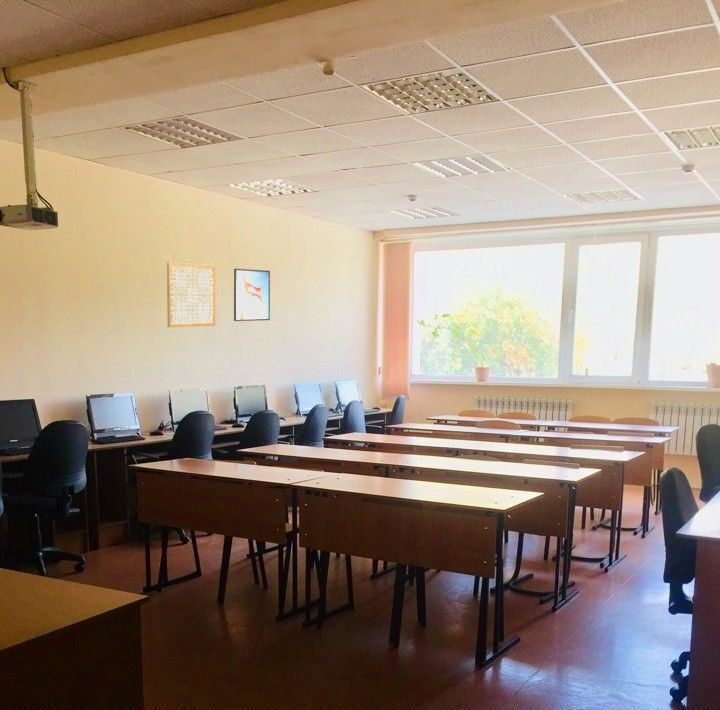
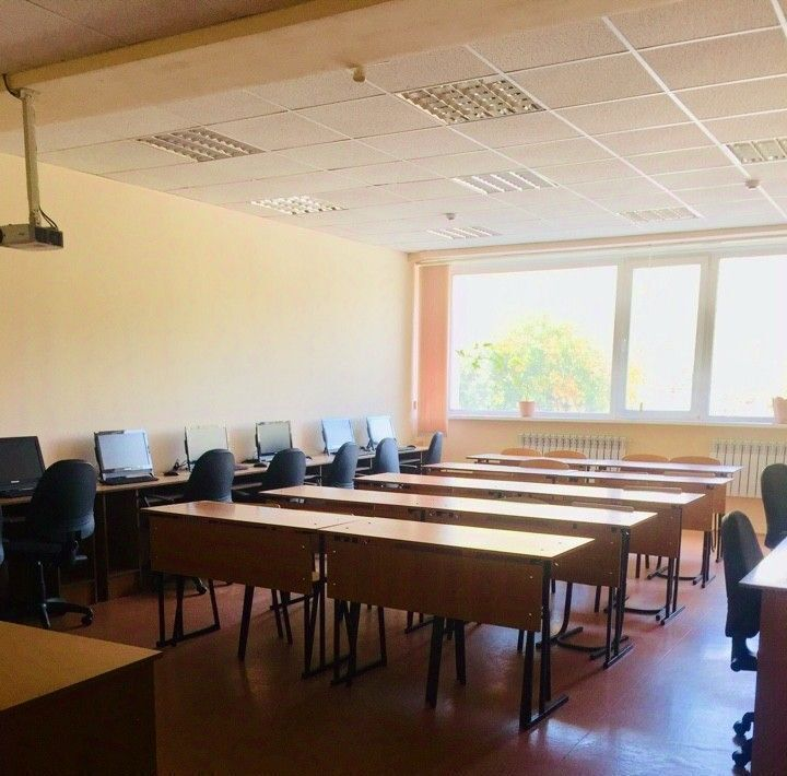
- wall art (192, 293)
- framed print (252, 295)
